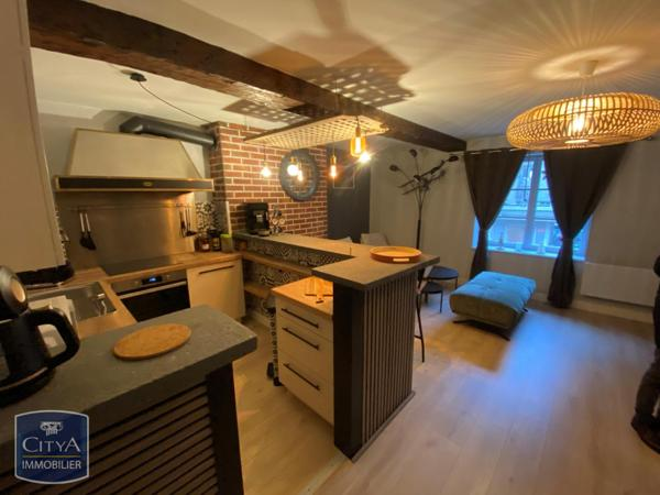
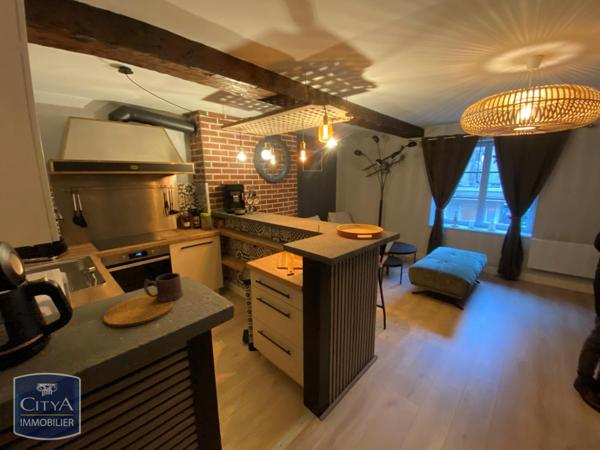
+ mug (163, 286)
